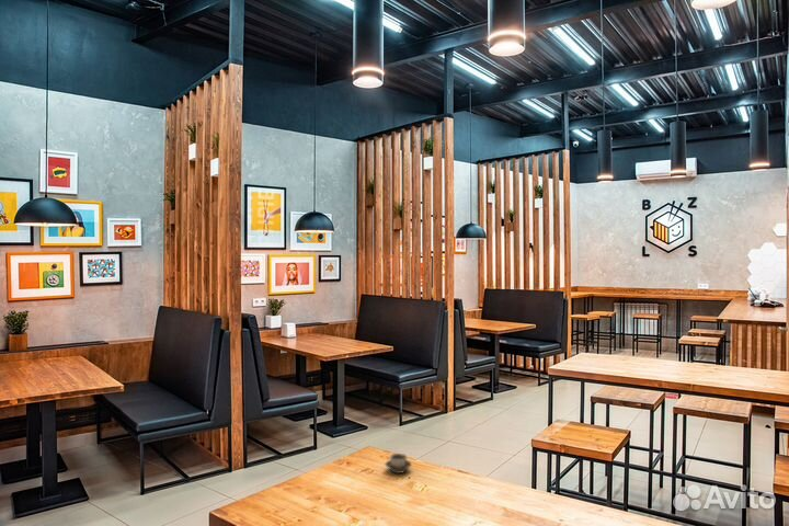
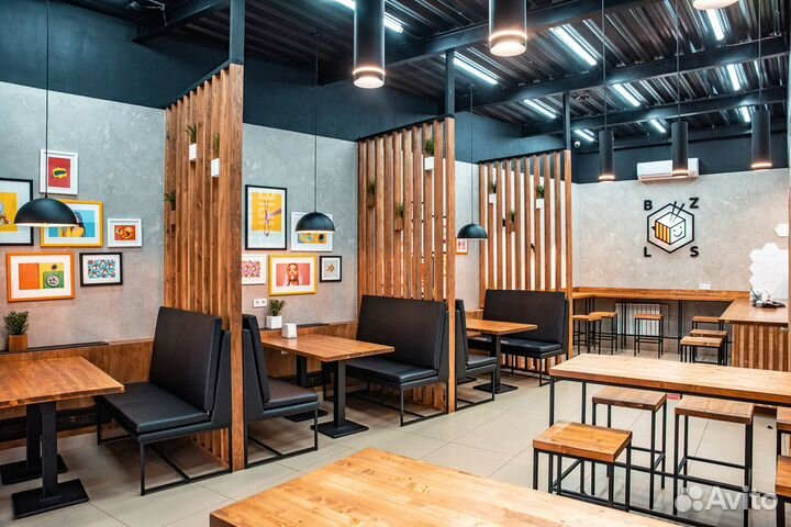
- cup (398, 462)
